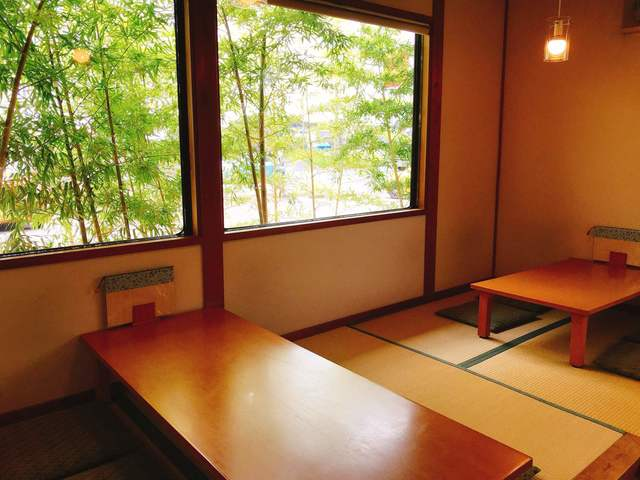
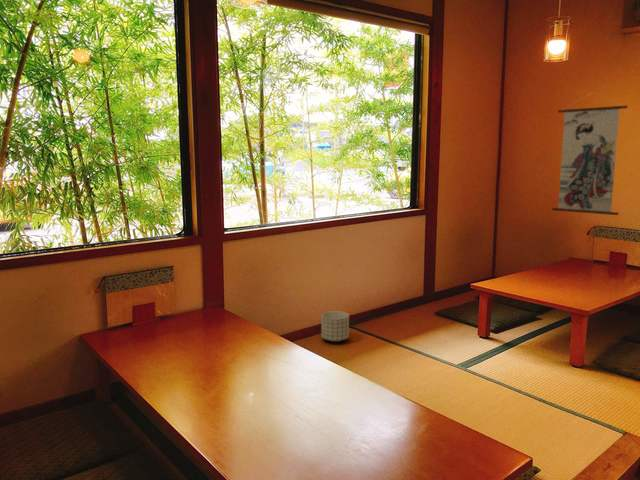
+ planter (335, 327)
+ wall scroll (587, 153)
